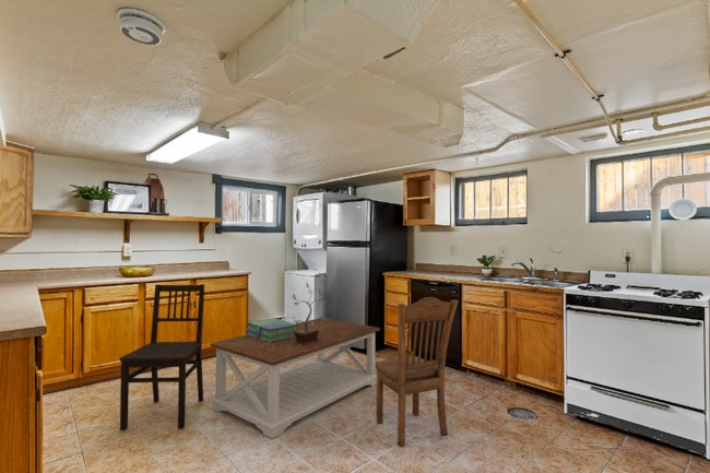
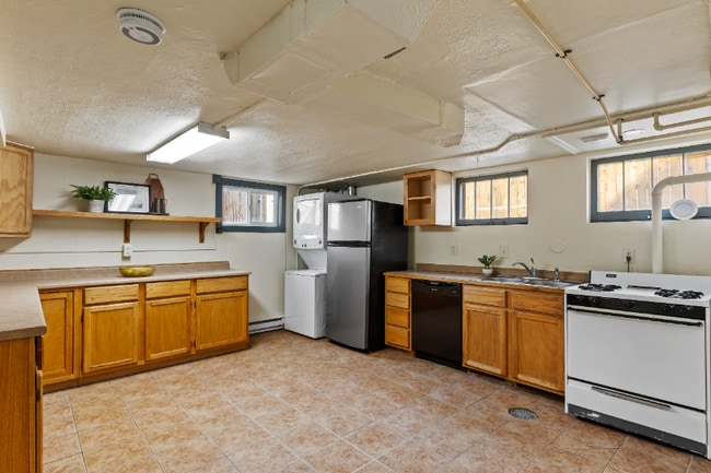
- stack of books (272, 329)
- potted plant (310, 310)
- dining chair (411, 360)
- coffee table (303, 365)
- dining chair (167, 351)
